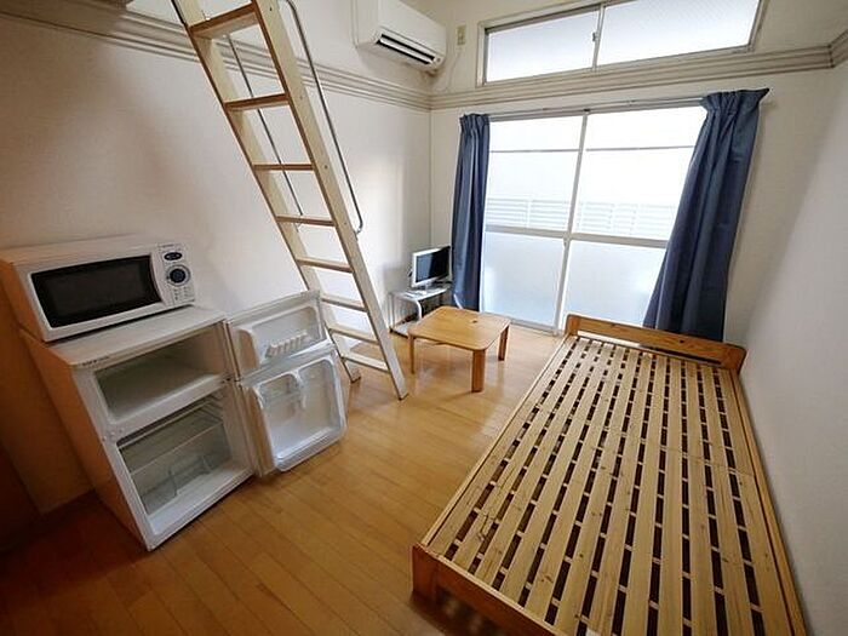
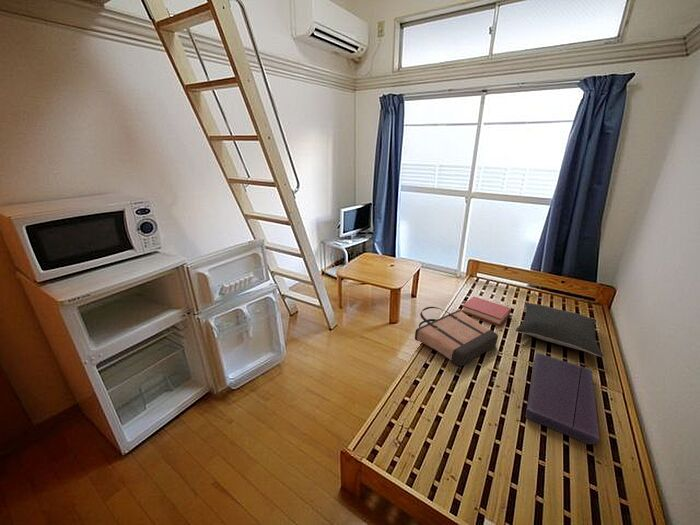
+ cushion (561, 391)
+ hardback book (485, 309)
+ shopping bag (450, 329)
+ pillow (557, 325)
